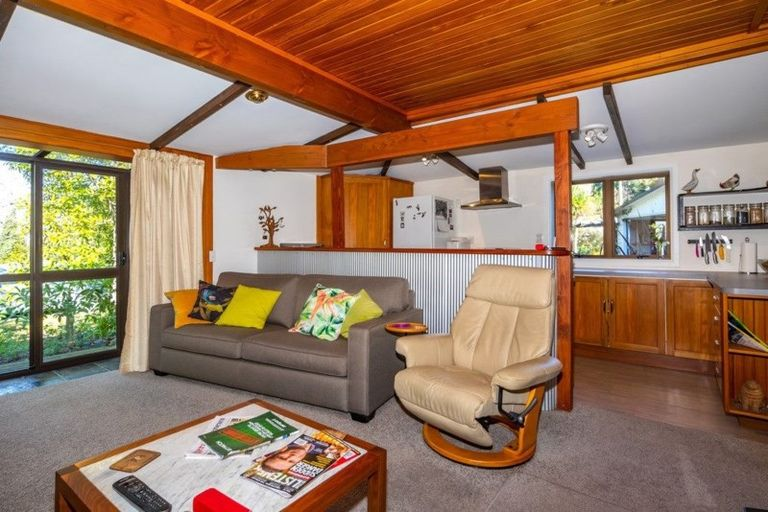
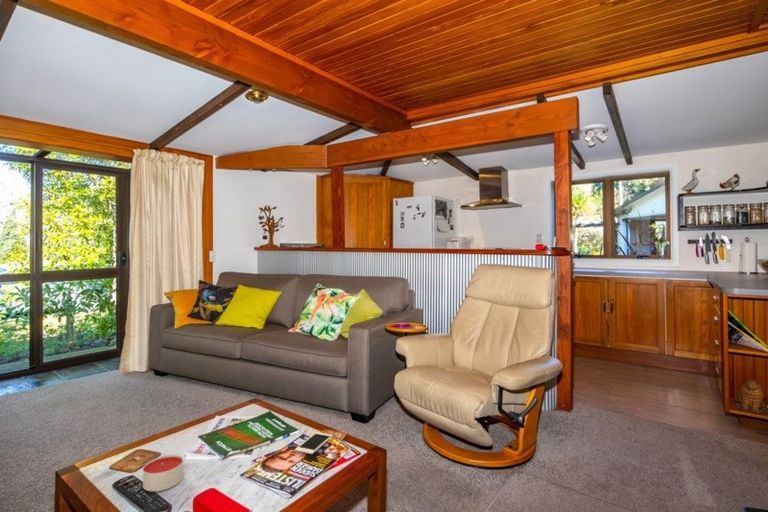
+ cell phone (314, 442)
+ candle (163, 471)
